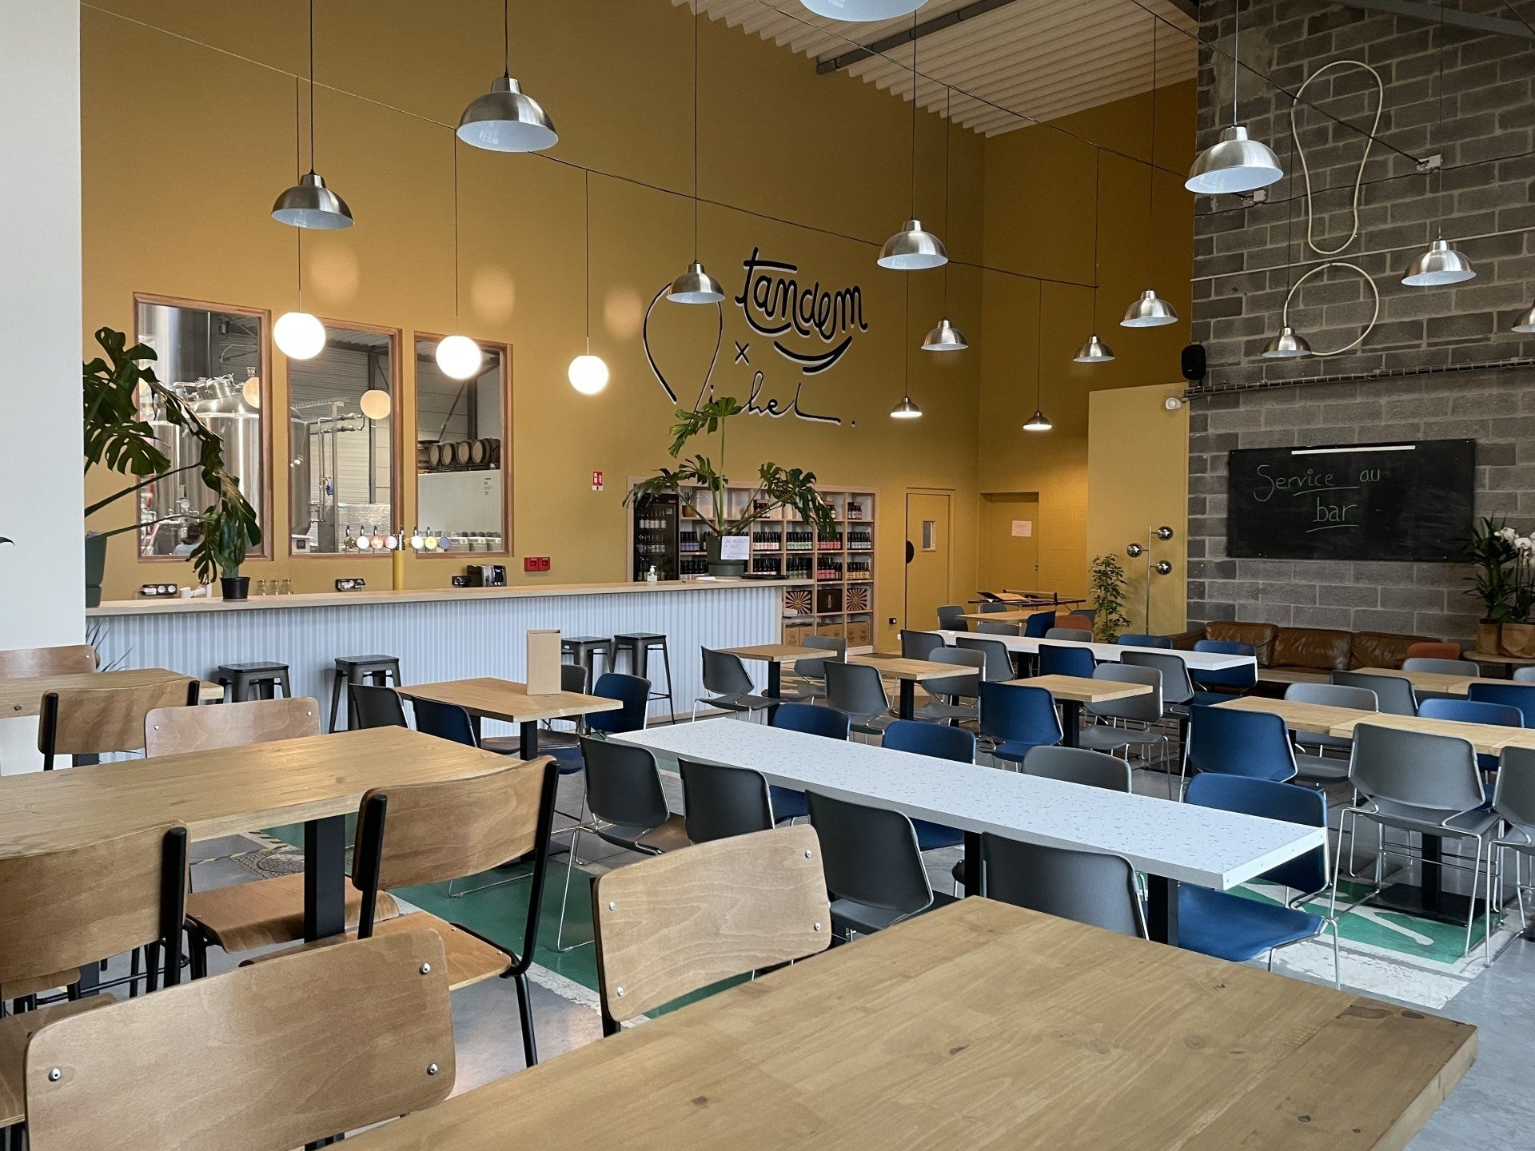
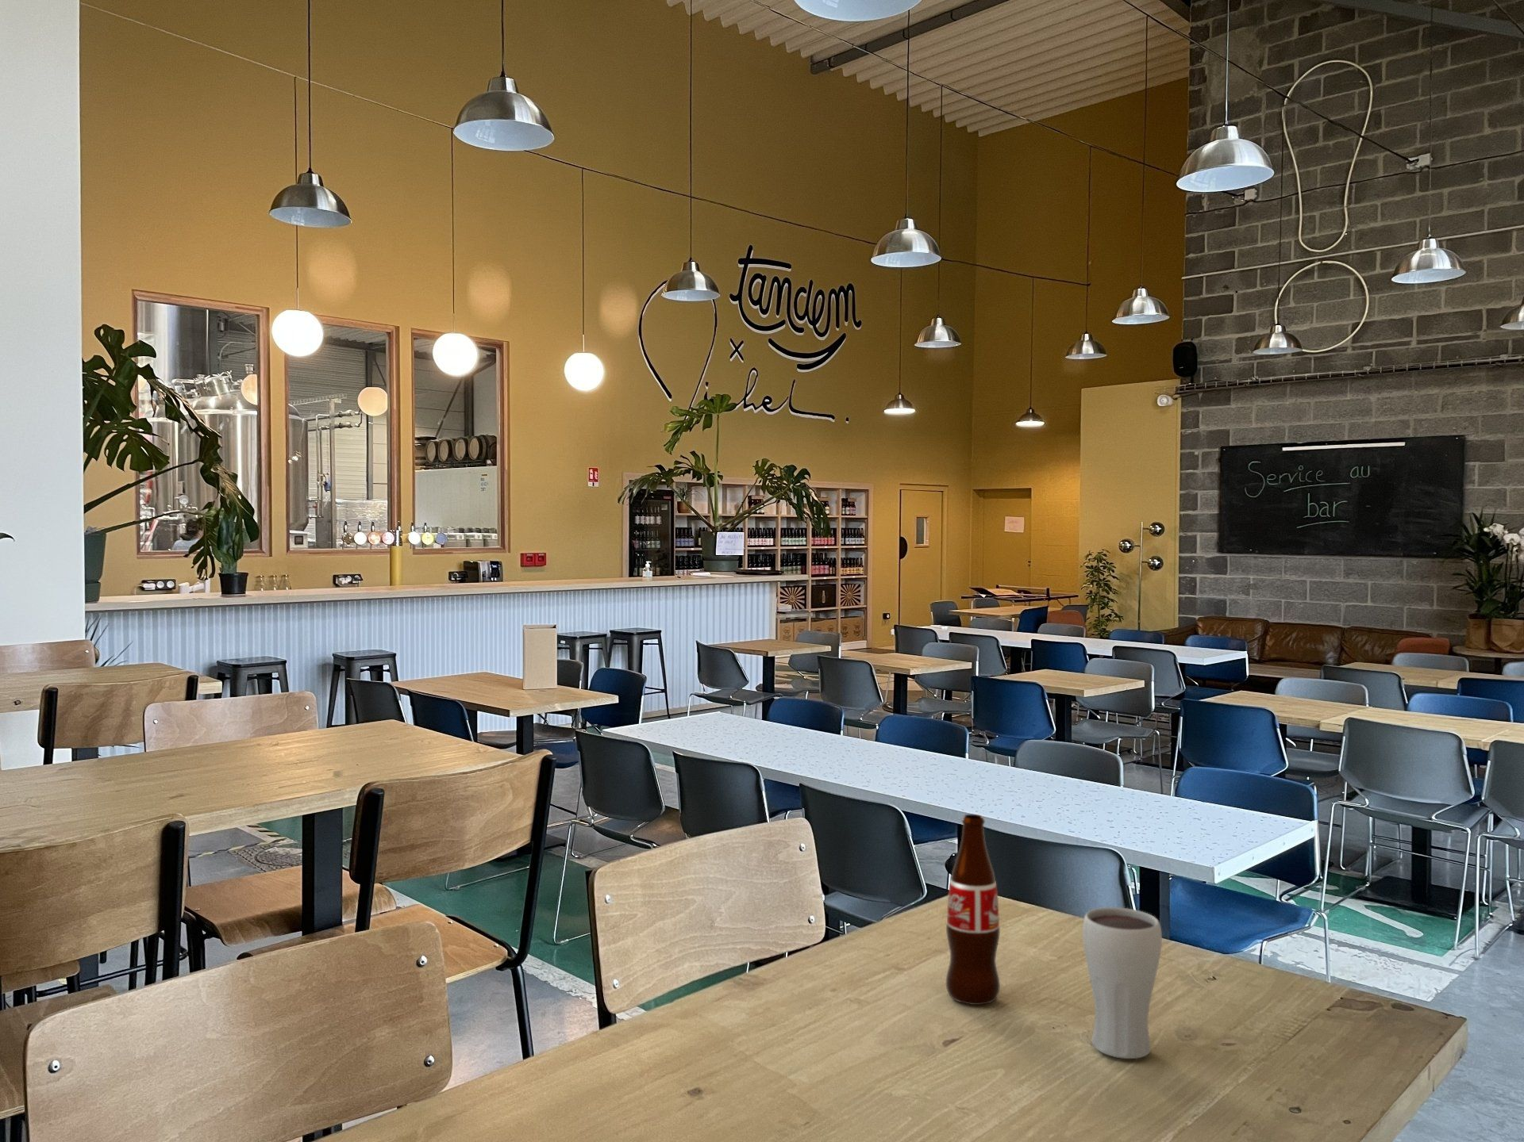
+ bottle (972, 907)
+ drinking glass (1122, 984)
